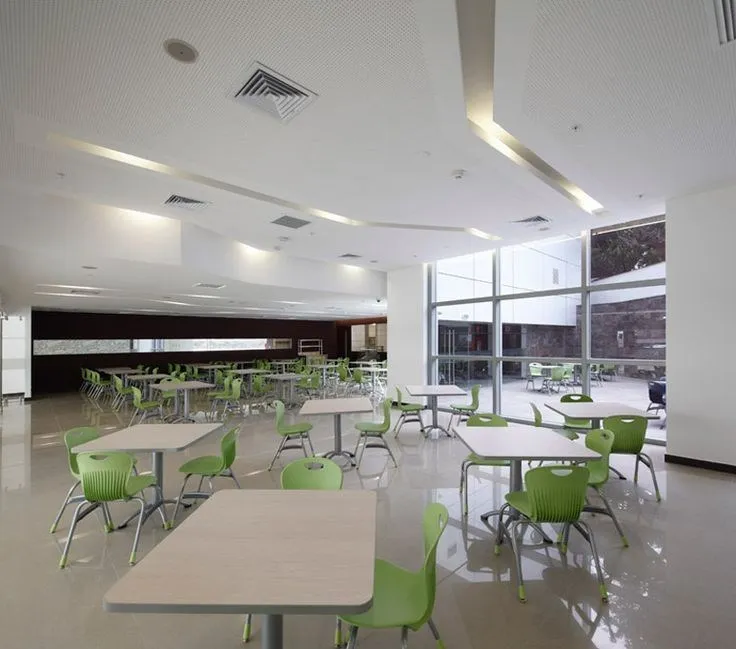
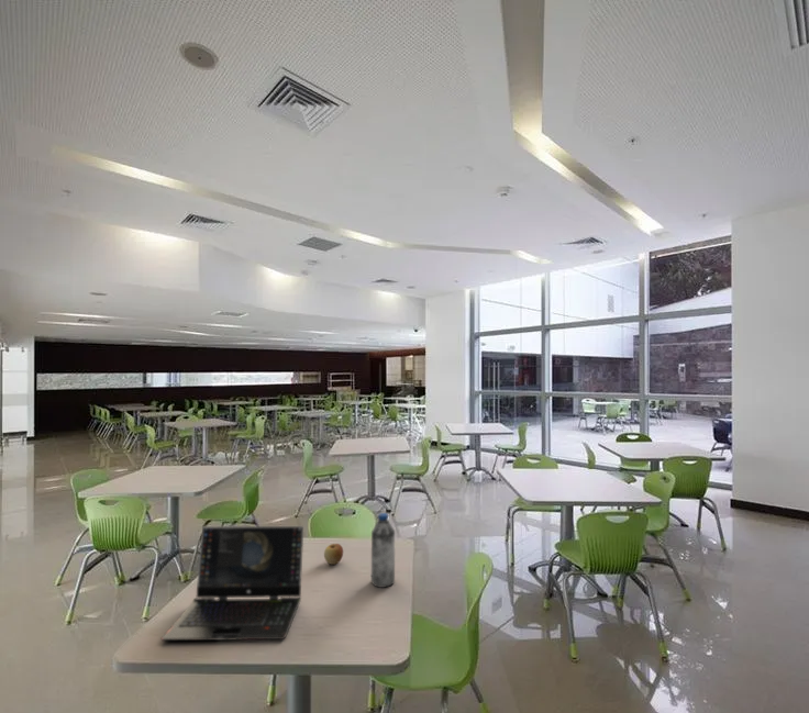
+ laptop computer (240, 579)
+ apple (333, 553)
+ water bottle (383, 548)
